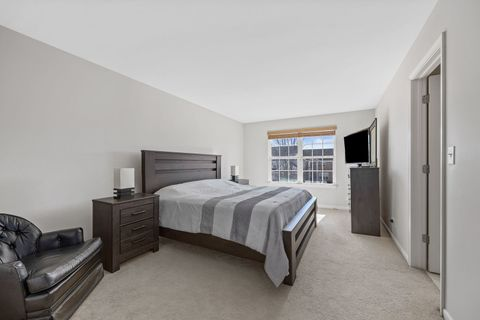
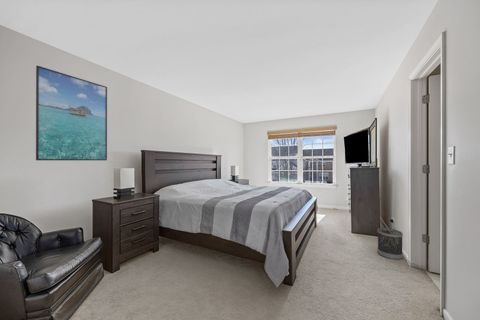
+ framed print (75, 119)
+ wastebasket (389, 242)
